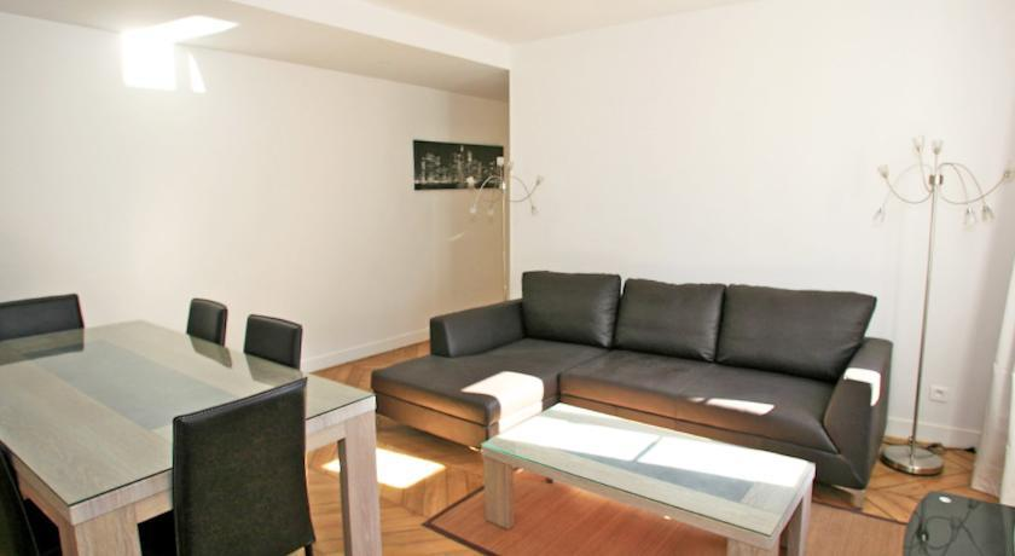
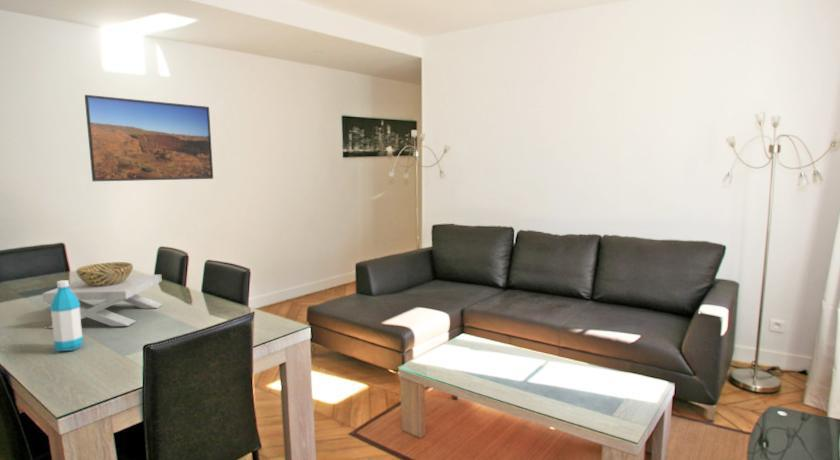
+ water bottle (66, 315)
+ decorative bowl (107, 291)
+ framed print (155, 141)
